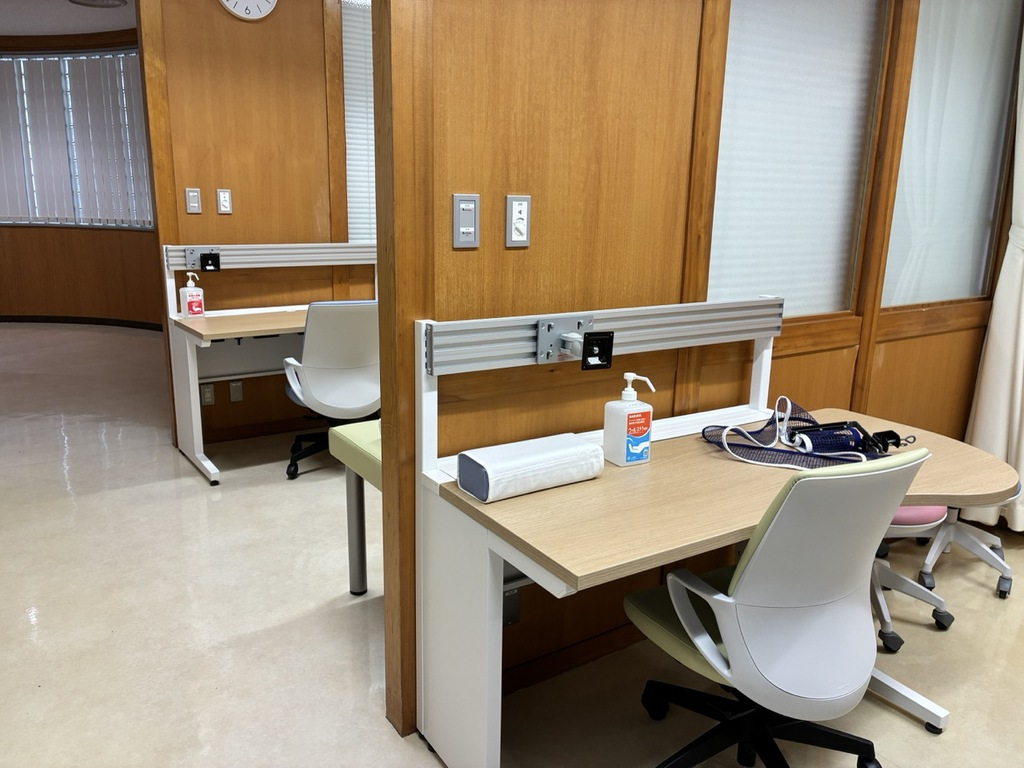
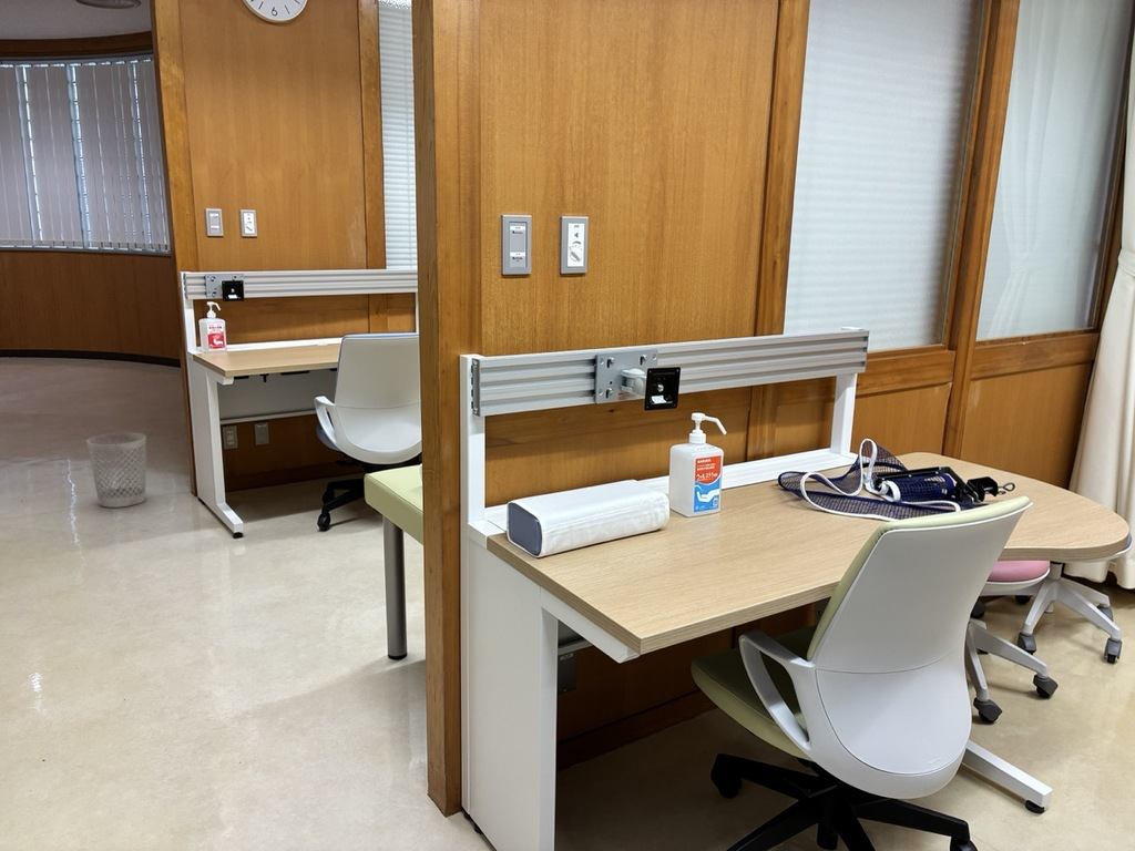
+ wastebasket (120, 470)
